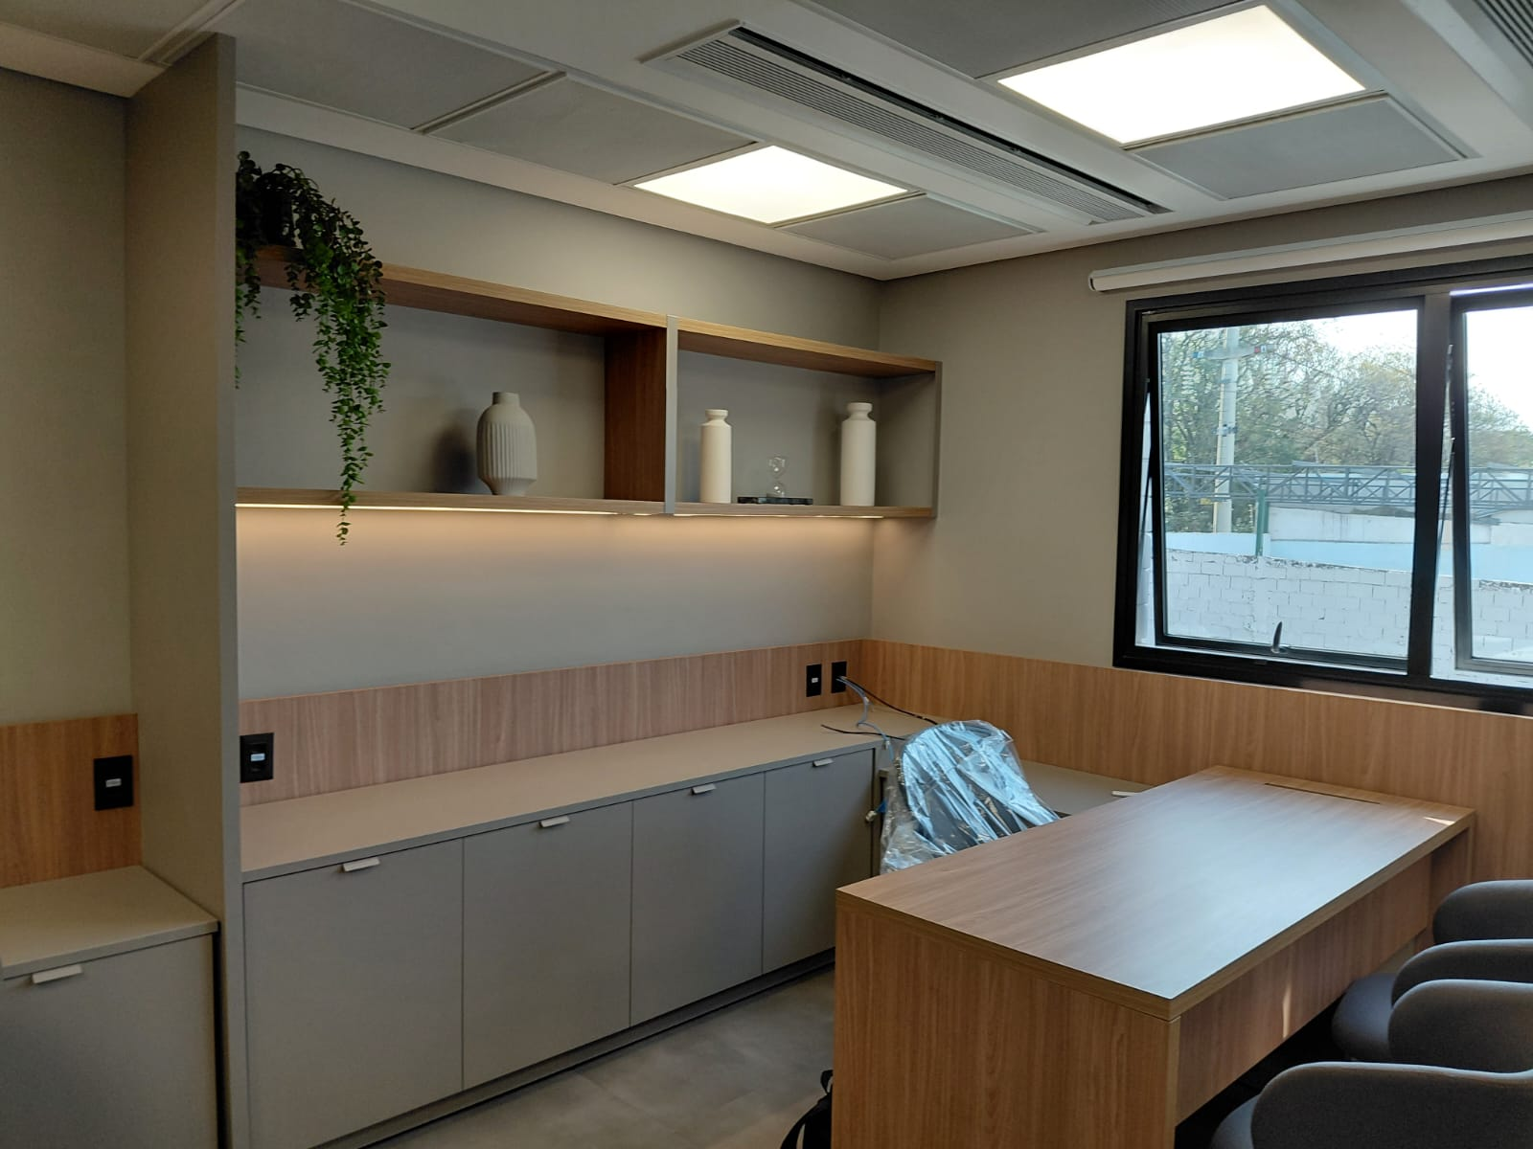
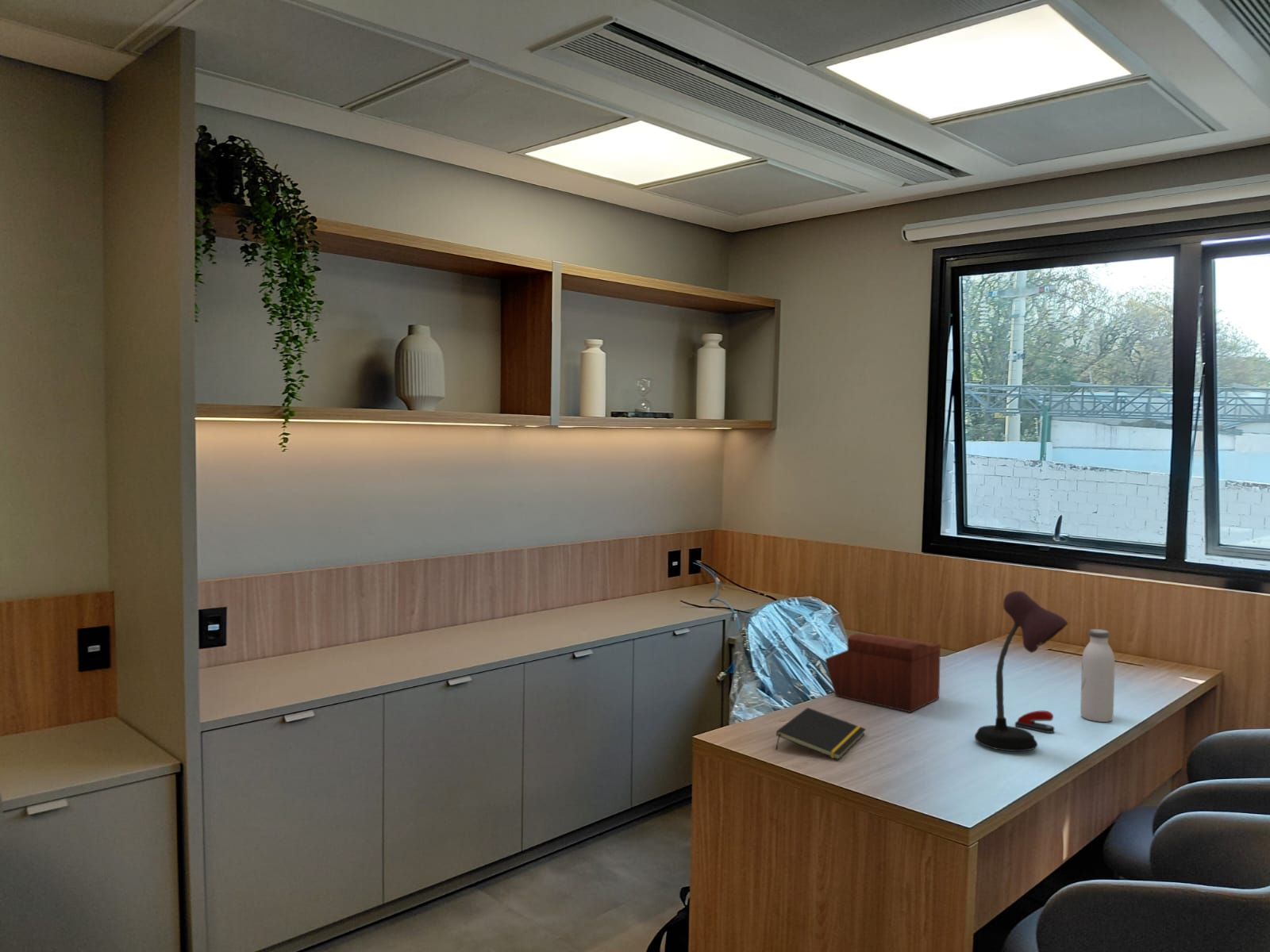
+ desk lamp (1003, 669)
+ stapler (1035, 719)
+ water bottle (1098, 674)
+ sewing box (883, 665)
+ notepad (822, 731)
